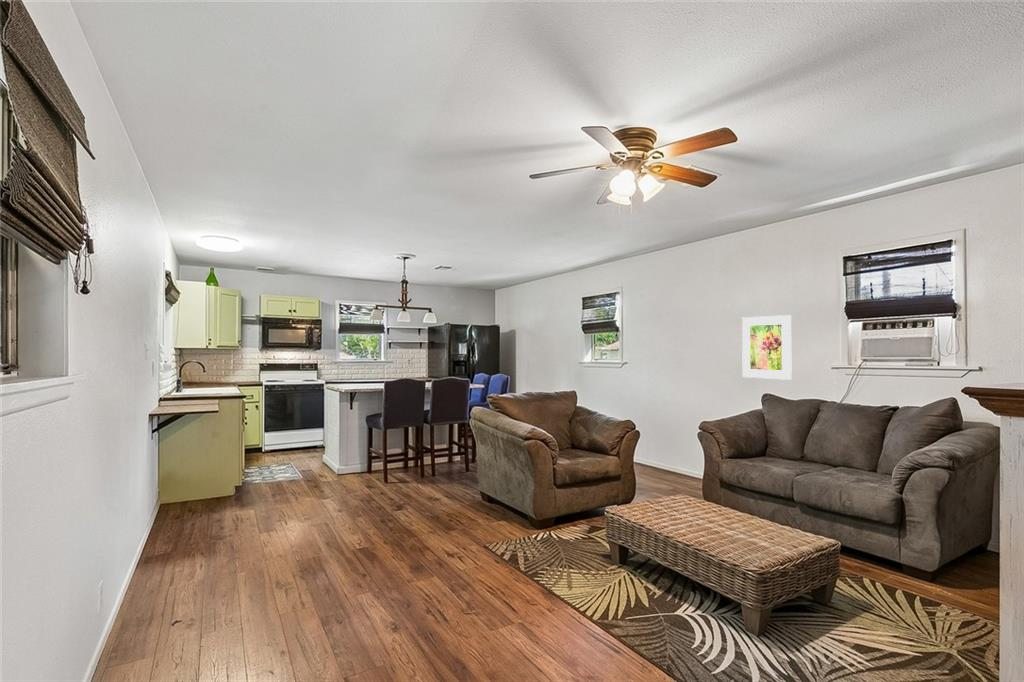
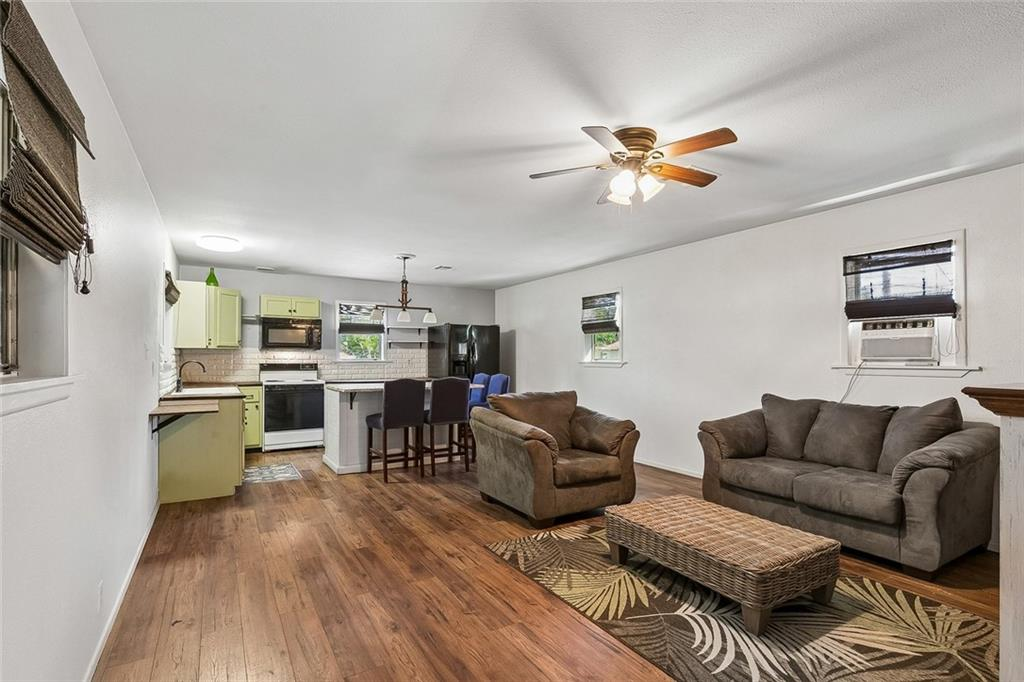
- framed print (765, 347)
